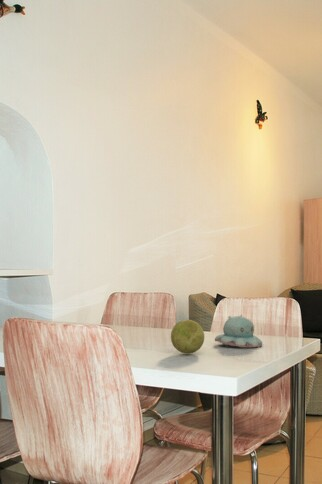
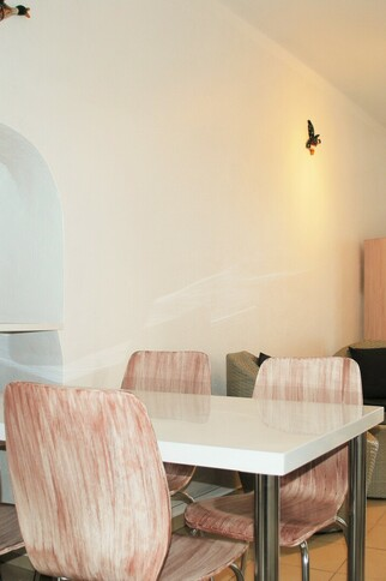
- candle (239, 329)
- decorative ball (187, 336)
